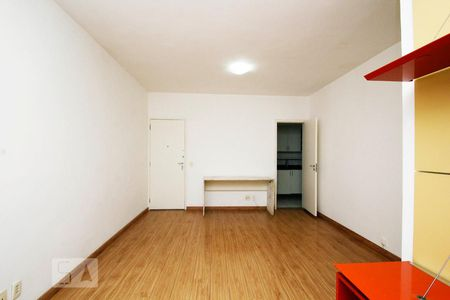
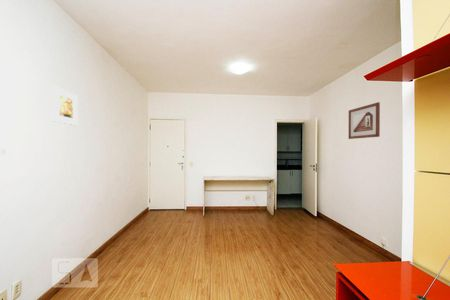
+ picture frame (362, 122)
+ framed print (65, 107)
